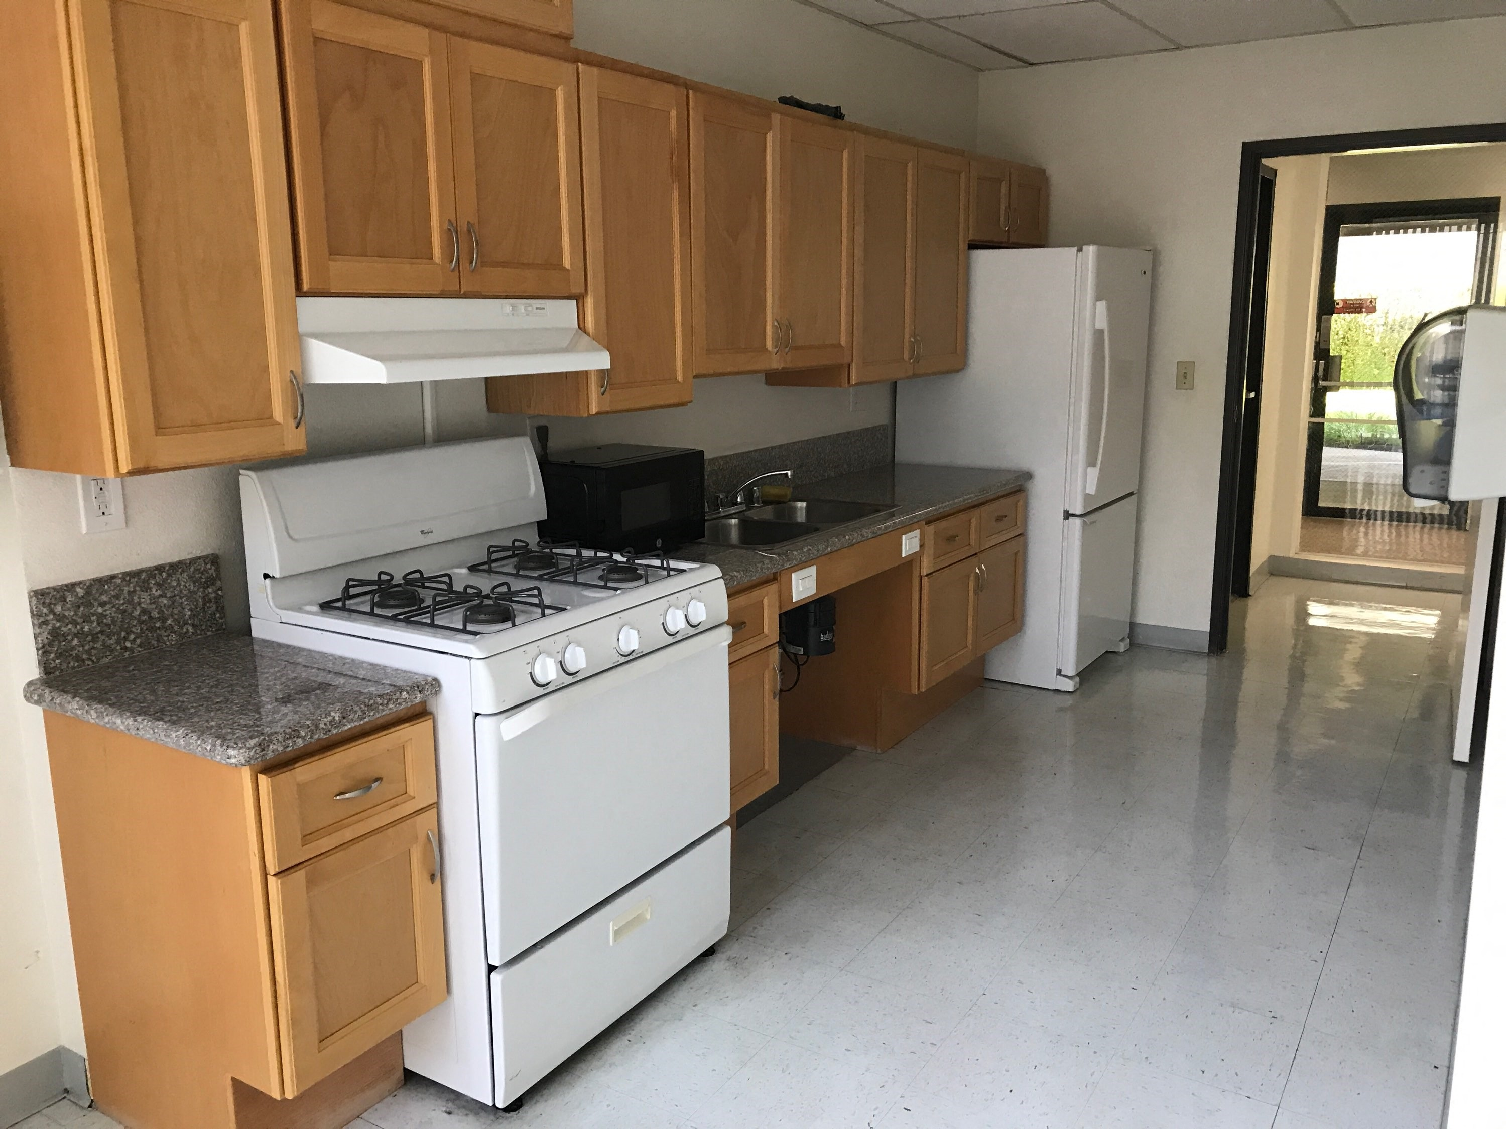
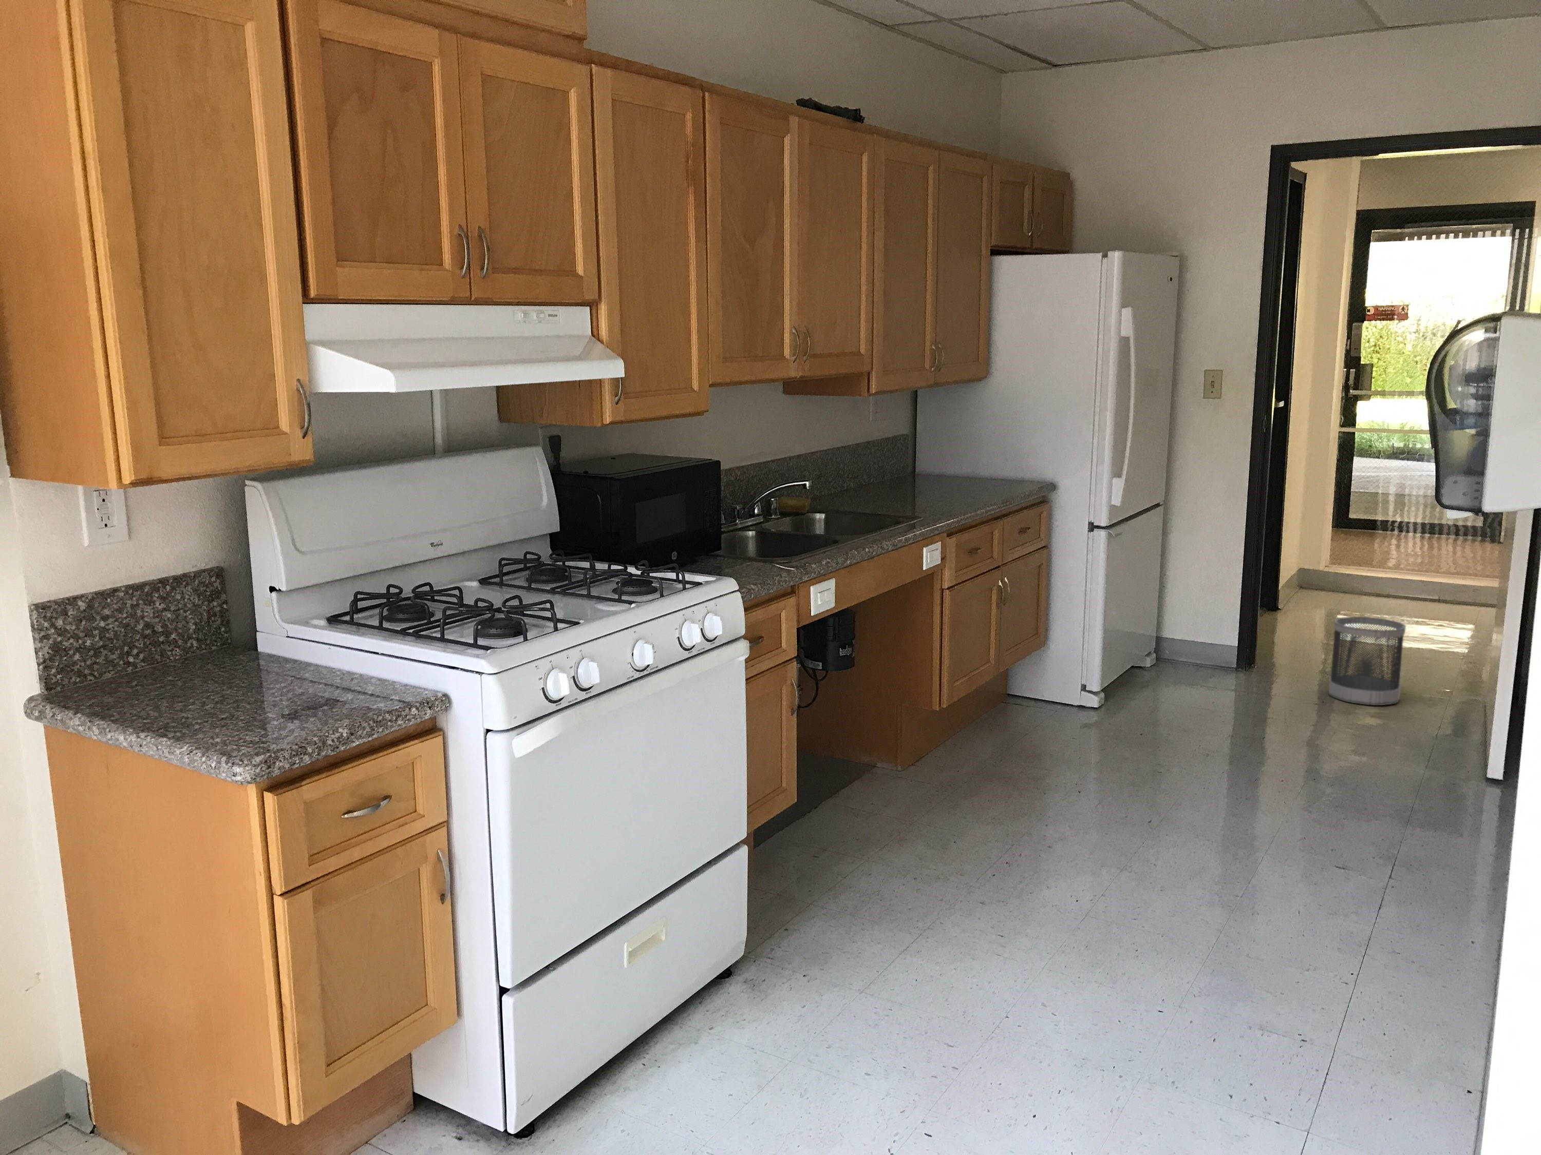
+ wastebasket (1366, 660)
